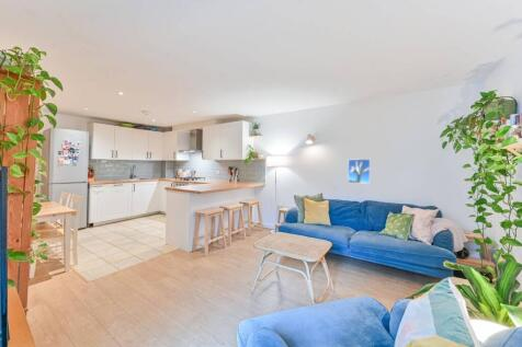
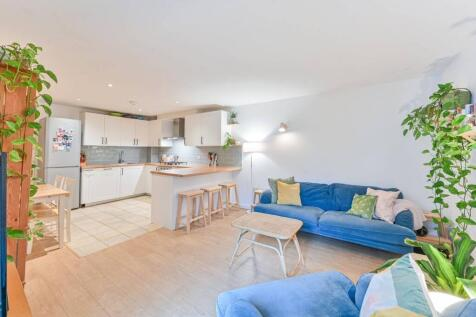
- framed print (359, 171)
